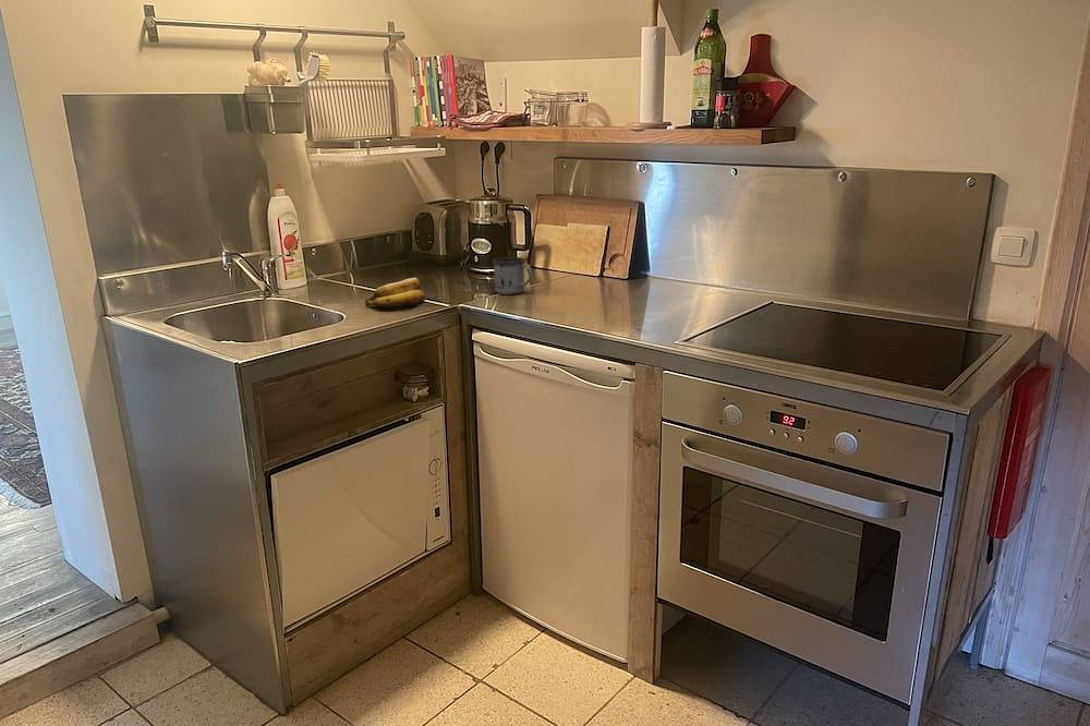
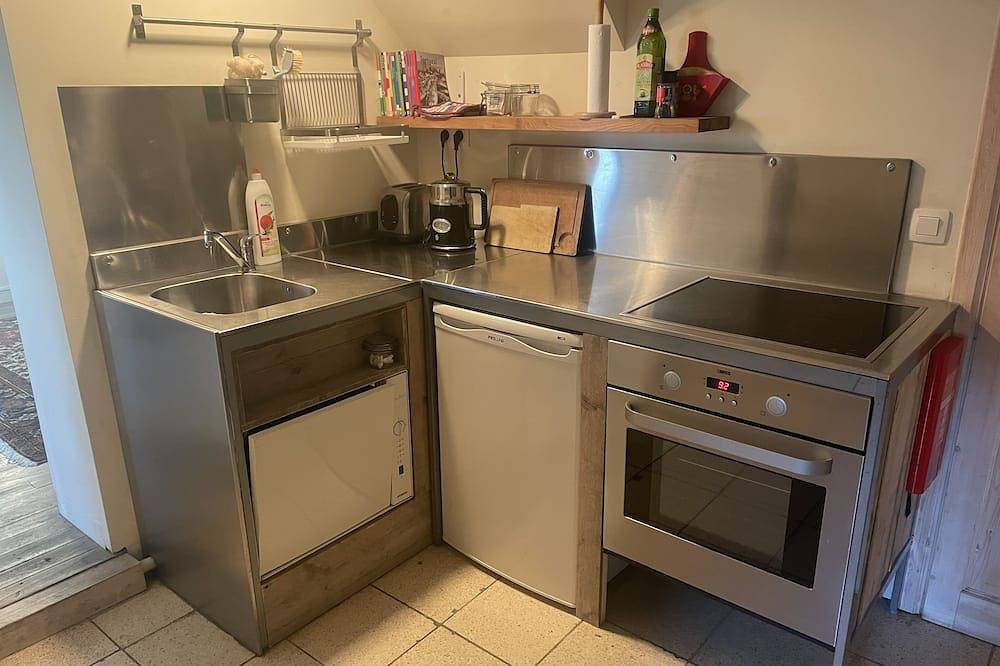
- banana (393, 290)
- mug (513, 276)
